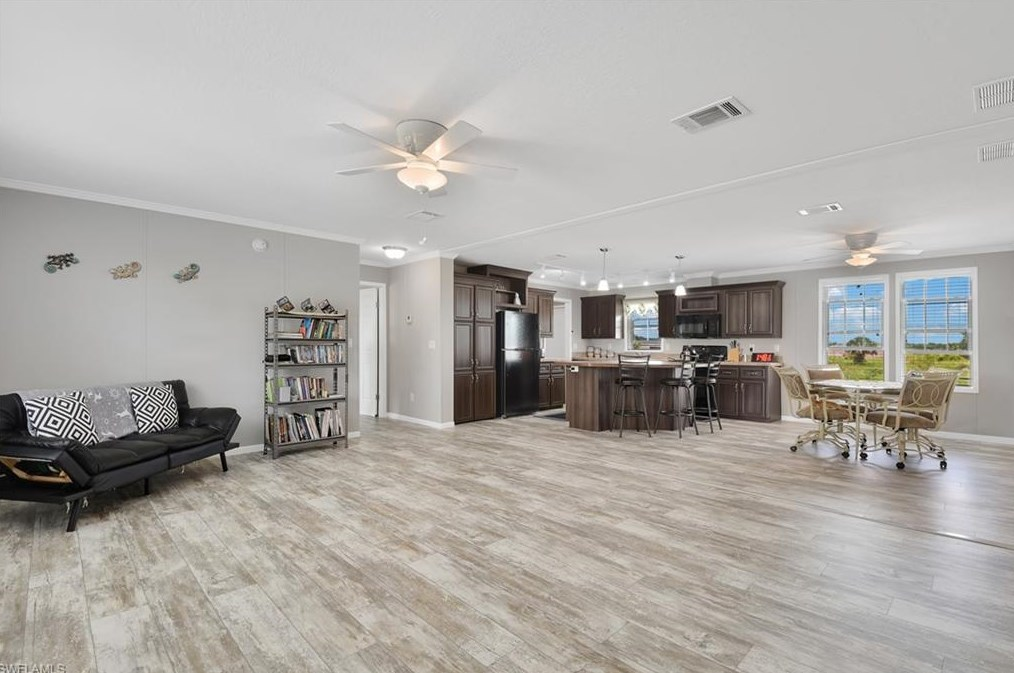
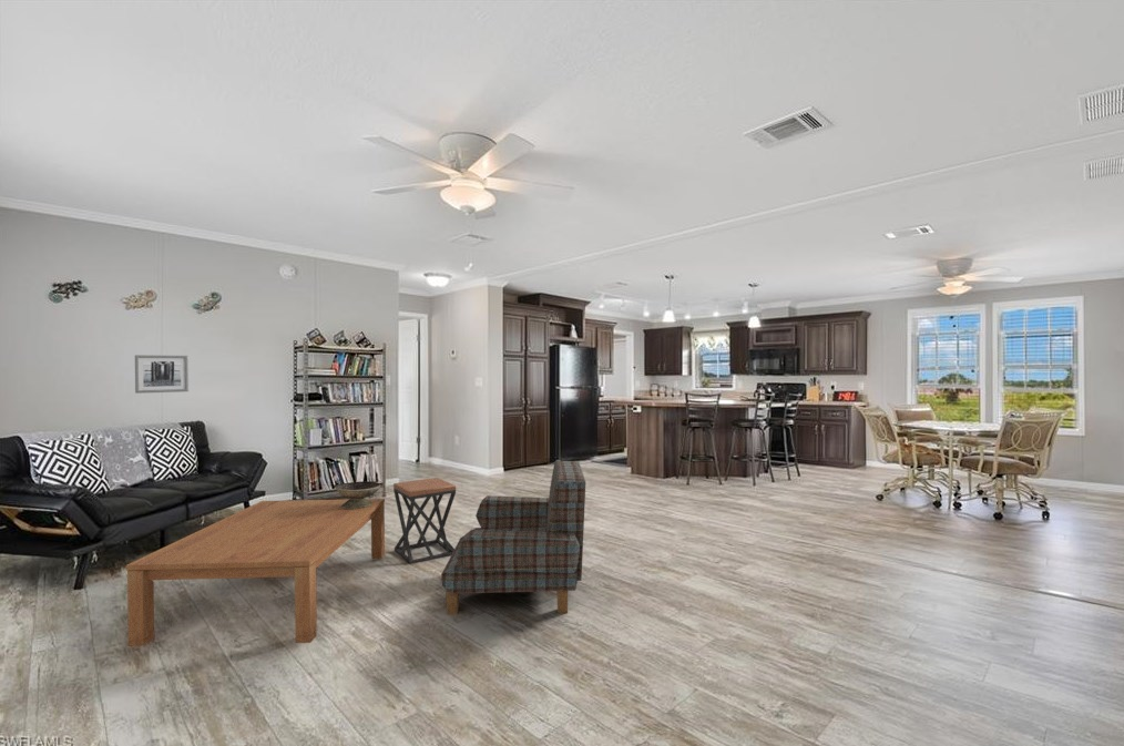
+ decorative bowl (358, 493)
+ wall art (162, 374)
+ armchair (515, 529)
+ stool (425, 518)
+ coffee table (282, 559)
